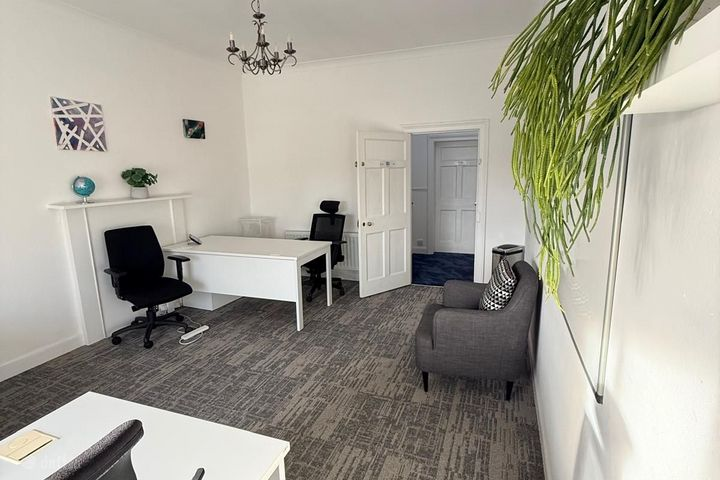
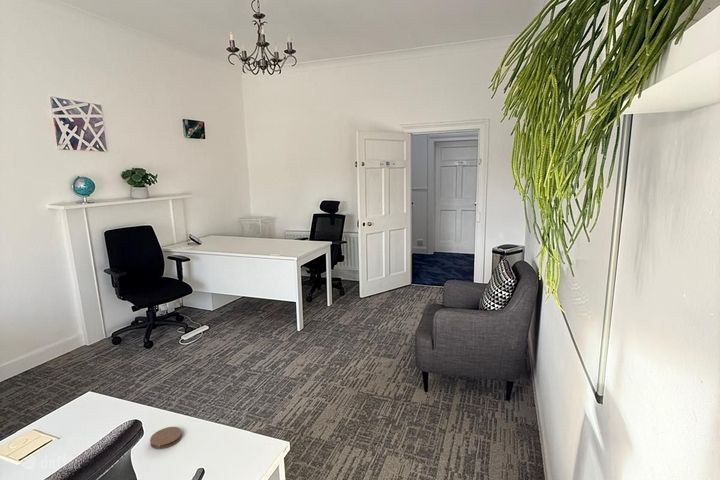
+ coaster (166, 437)
